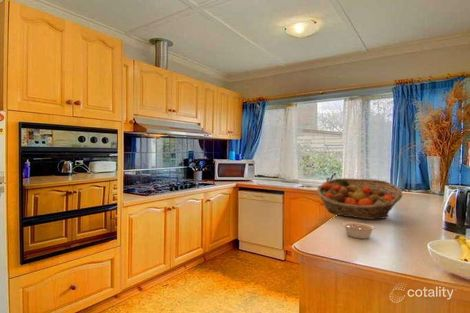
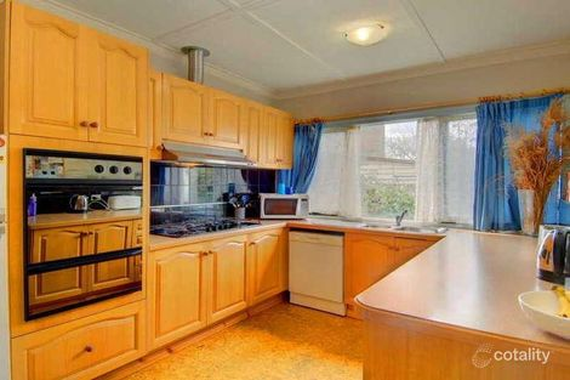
- fruit basket (356, 196)
- legume (359, 229)
